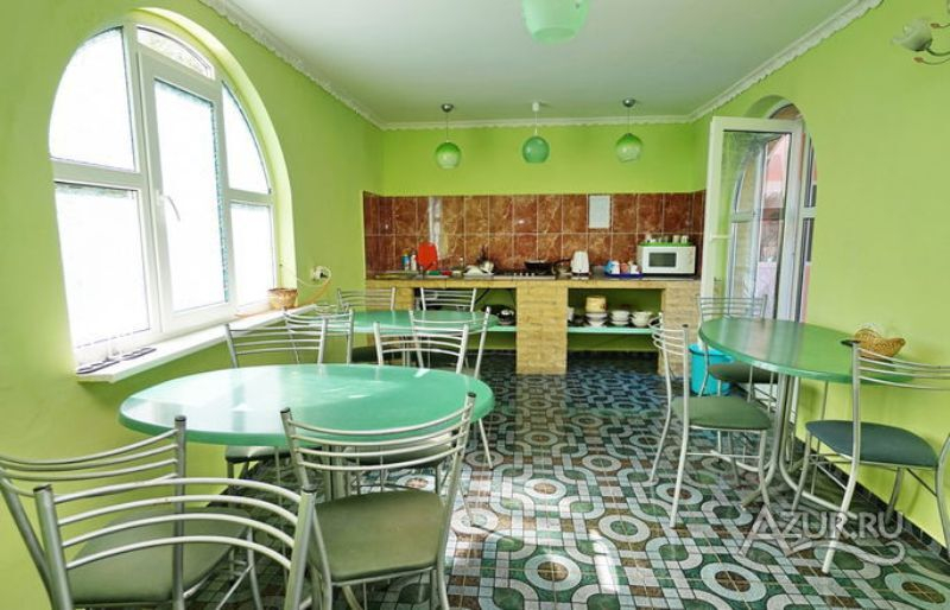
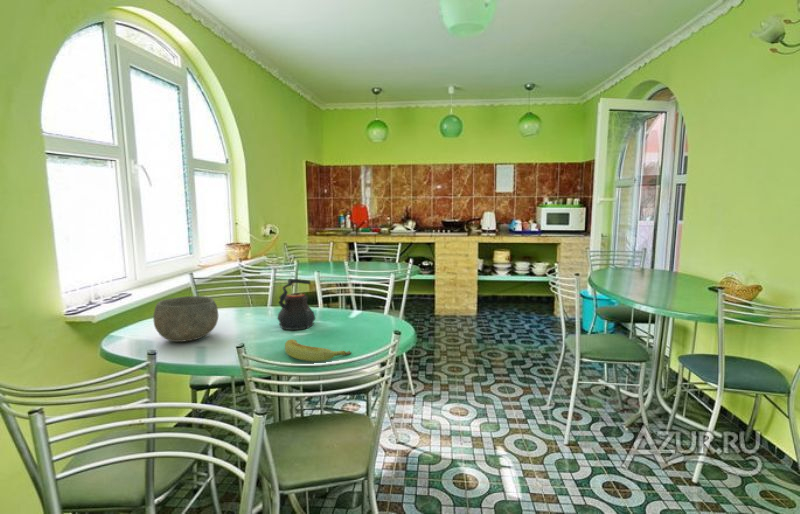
+ bowl (187, 319)
+ banana (317, 347)
+ teapot (294, 302)
